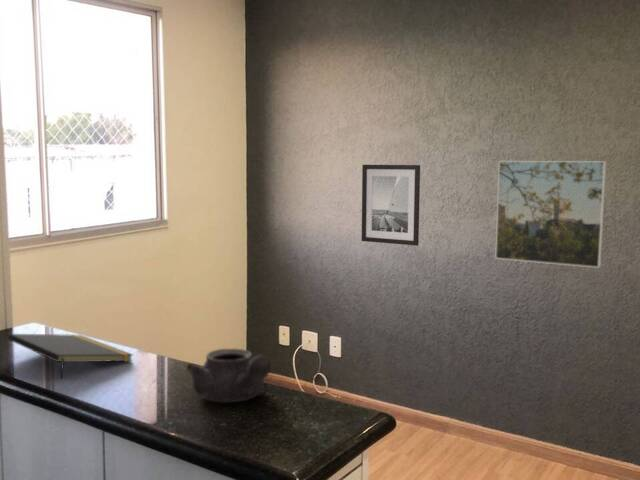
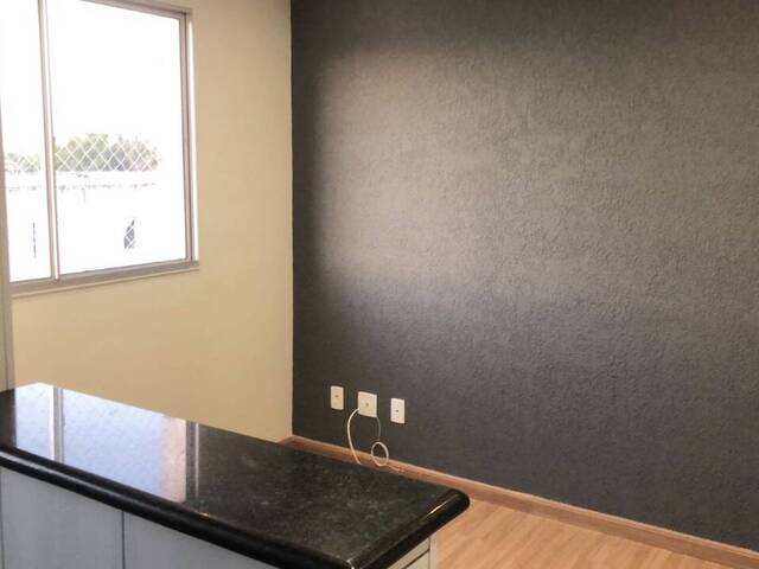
- teapot (234, 374)
- notepad (70, 347)
- wall art (389, 204)
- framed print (548, 212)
